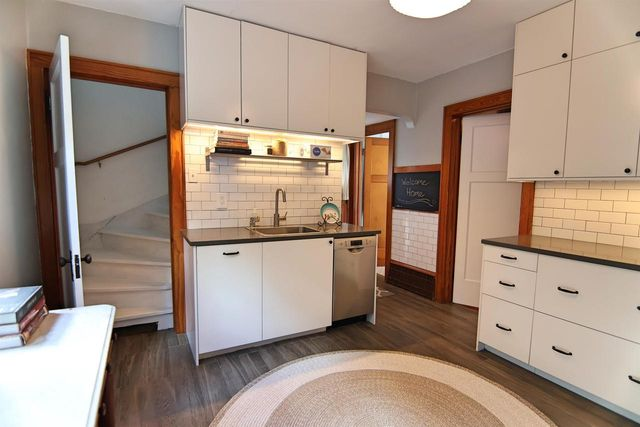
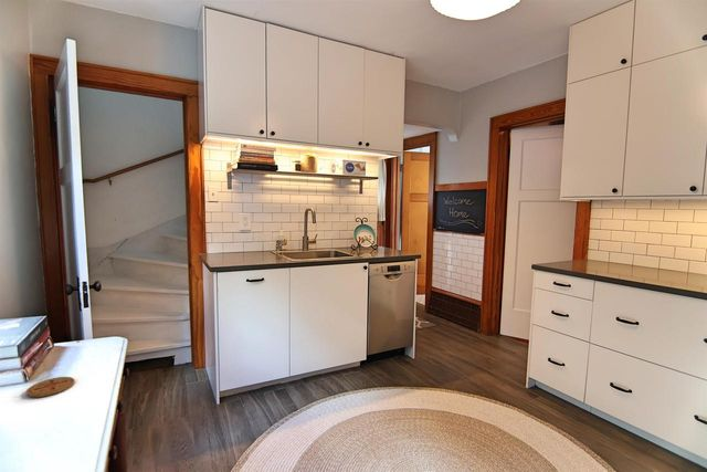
+ coaster (51, 386)
